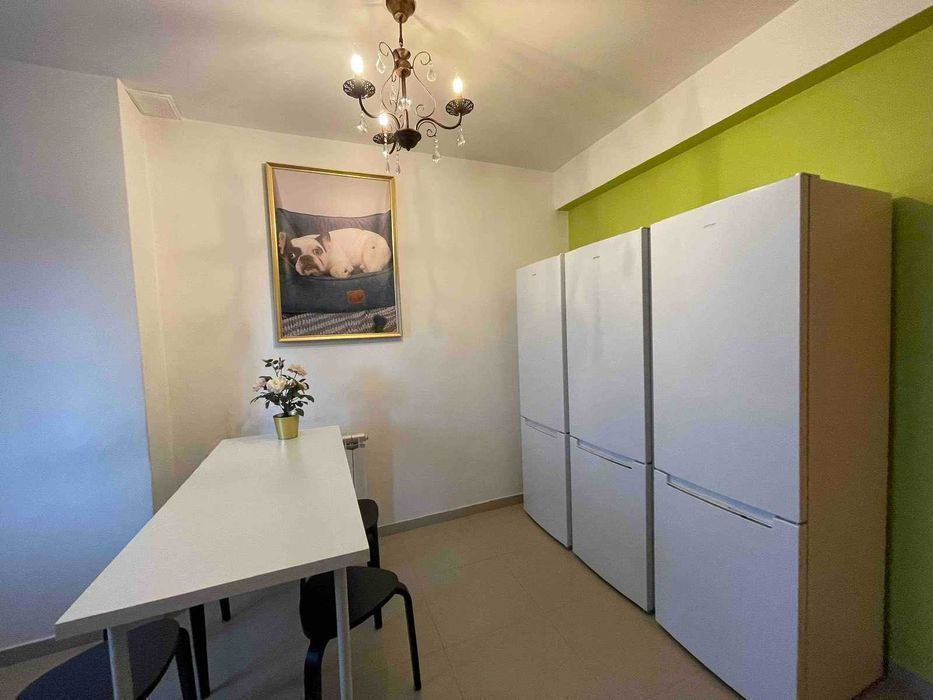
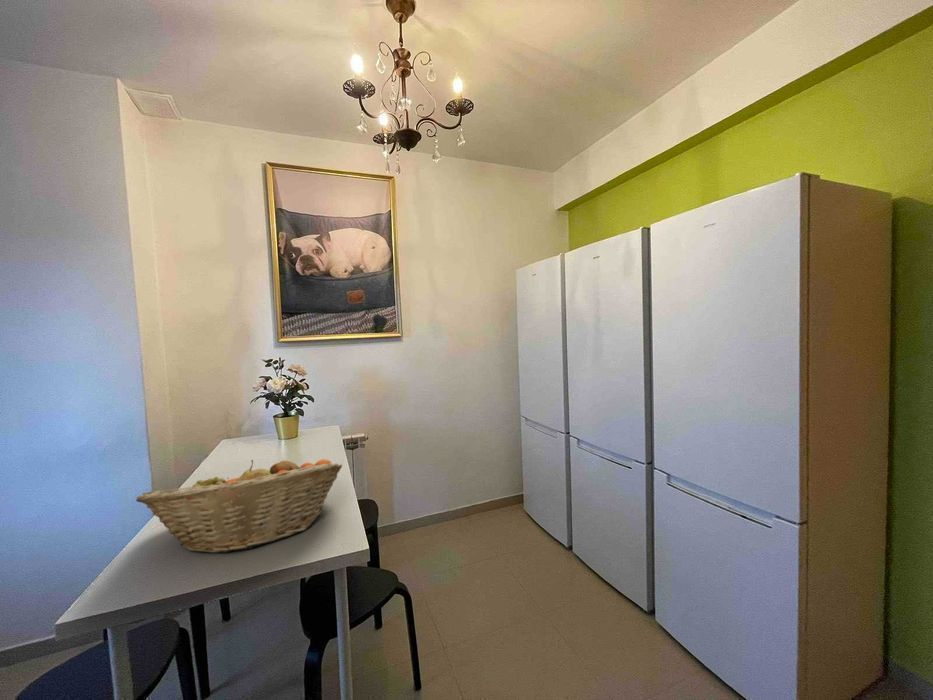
+ fruit basket (251, 493)
